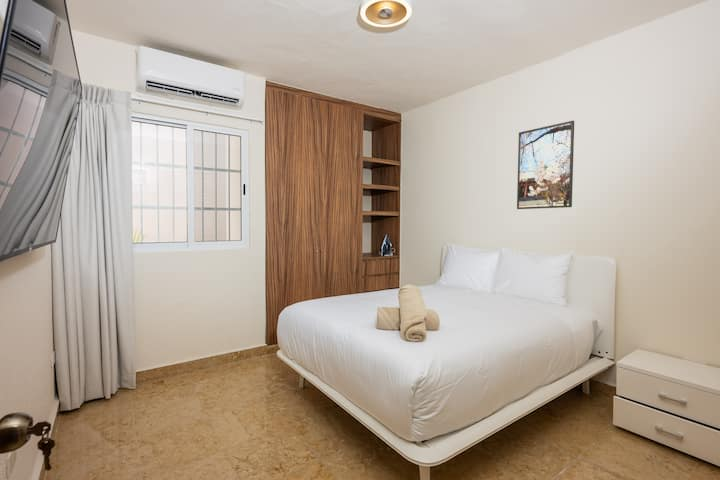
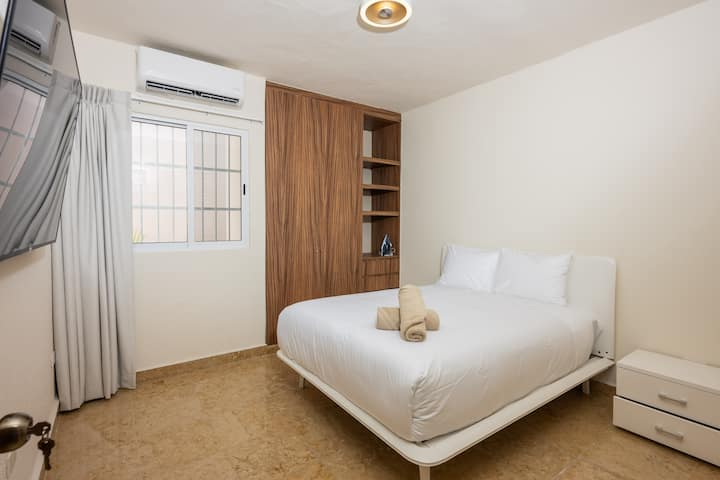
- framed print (543, 167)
